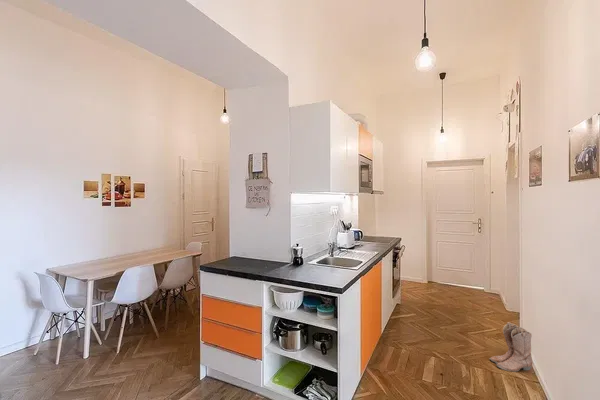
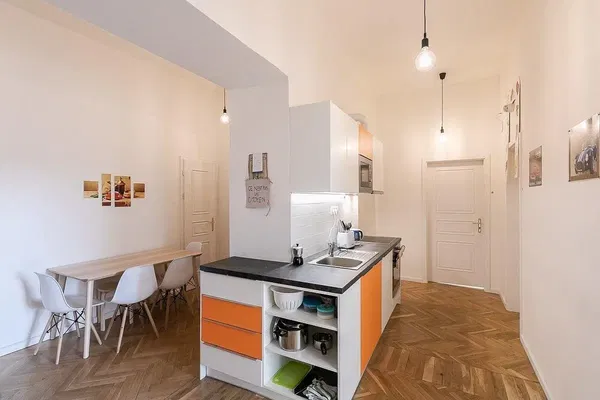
- boots (510, 345)
